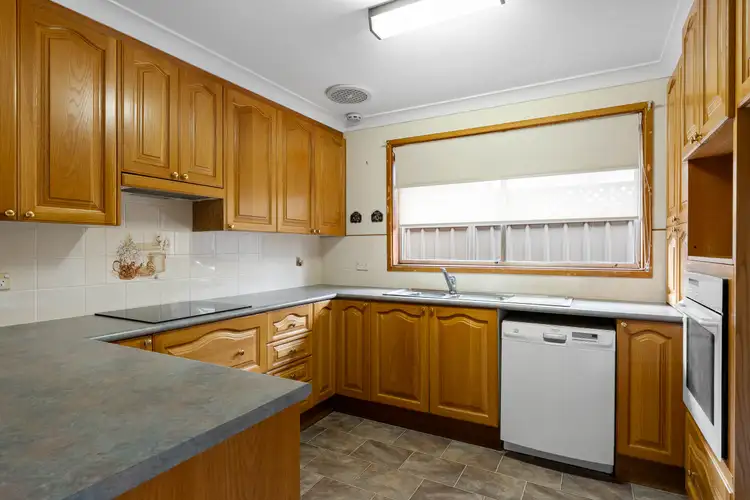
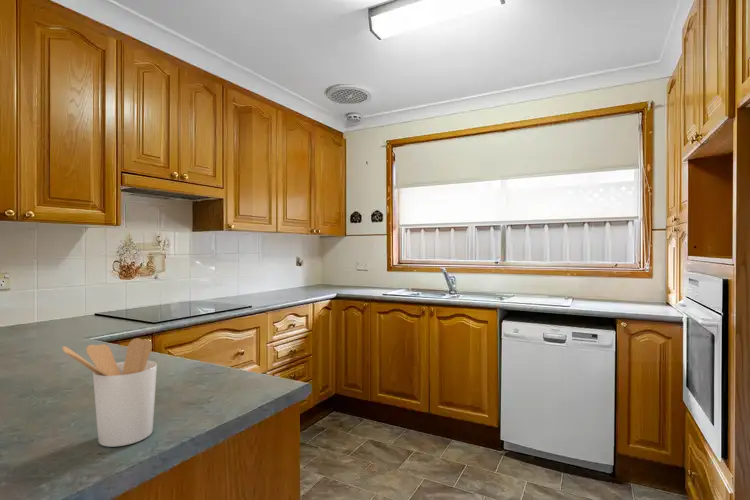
+ utensil holder (110, 389)
